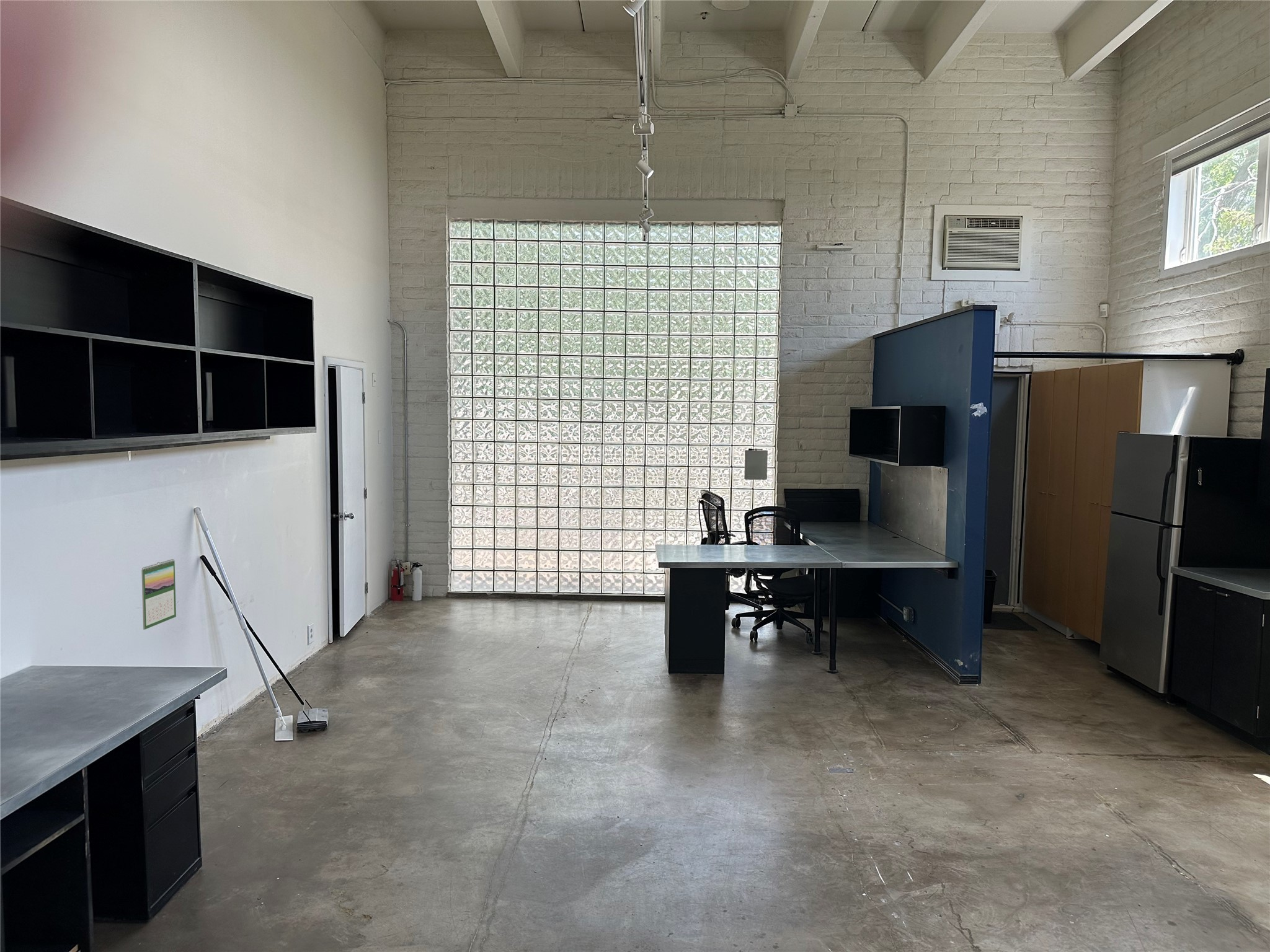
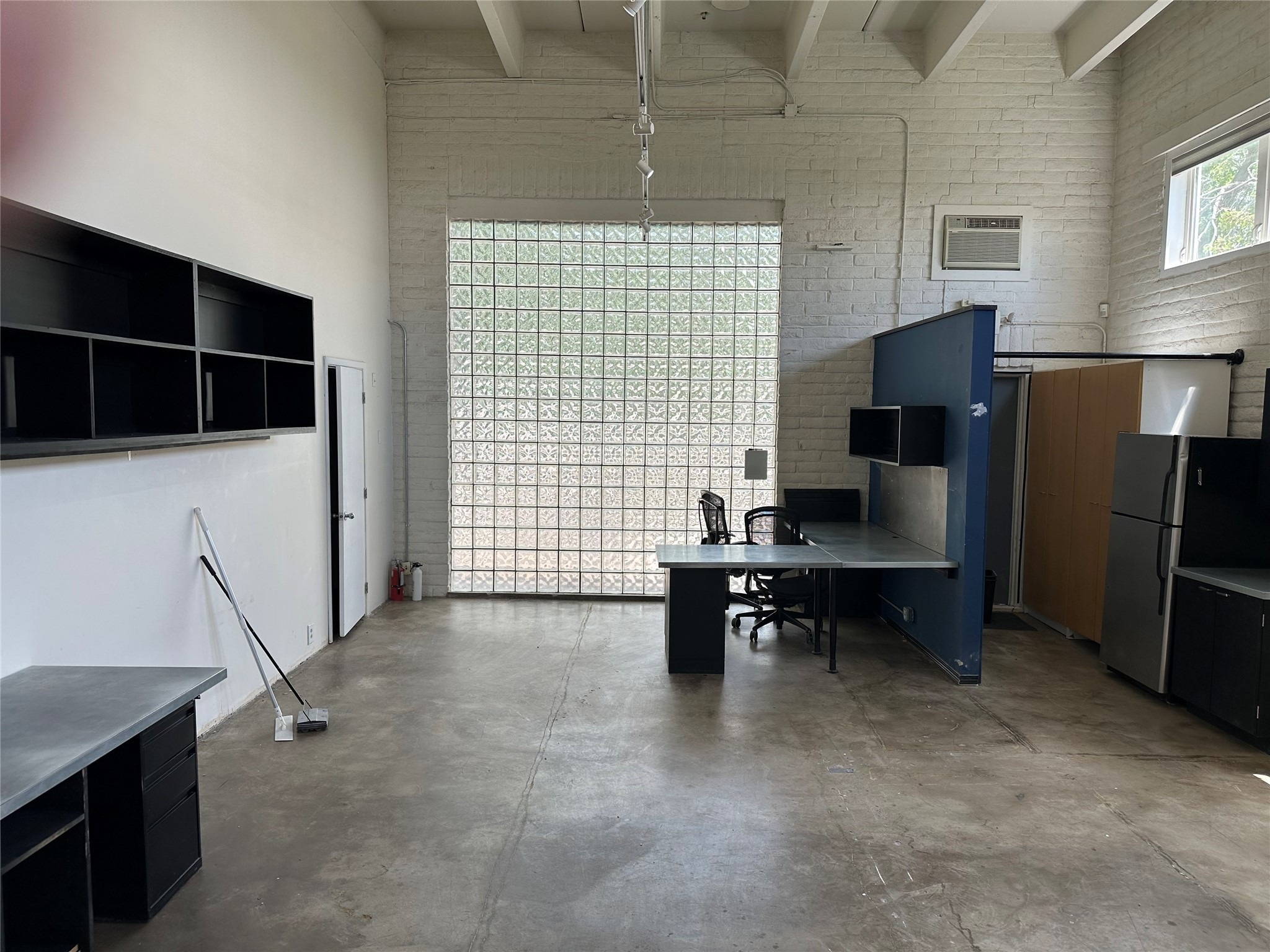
- calendar (159, 593)
